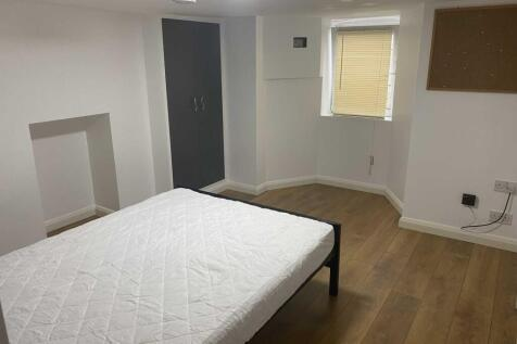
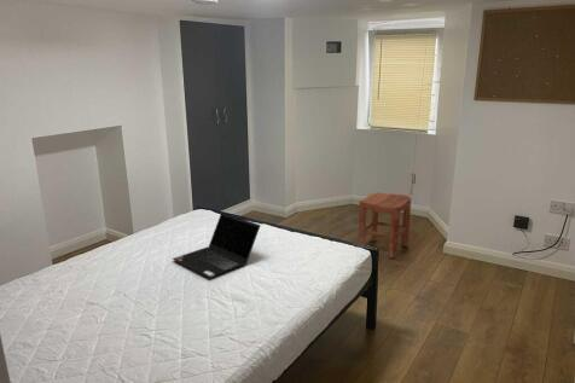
+ laptop computer (215, 243)
+ stool (384, 222)
